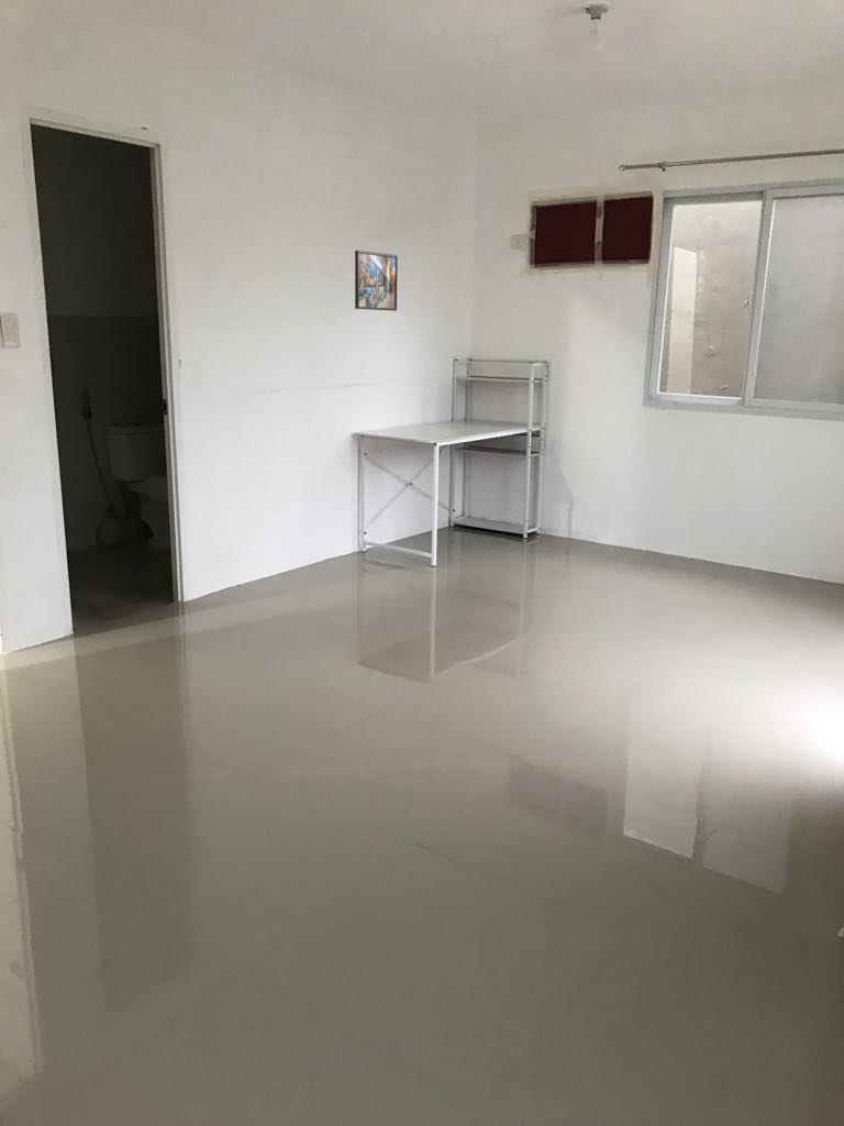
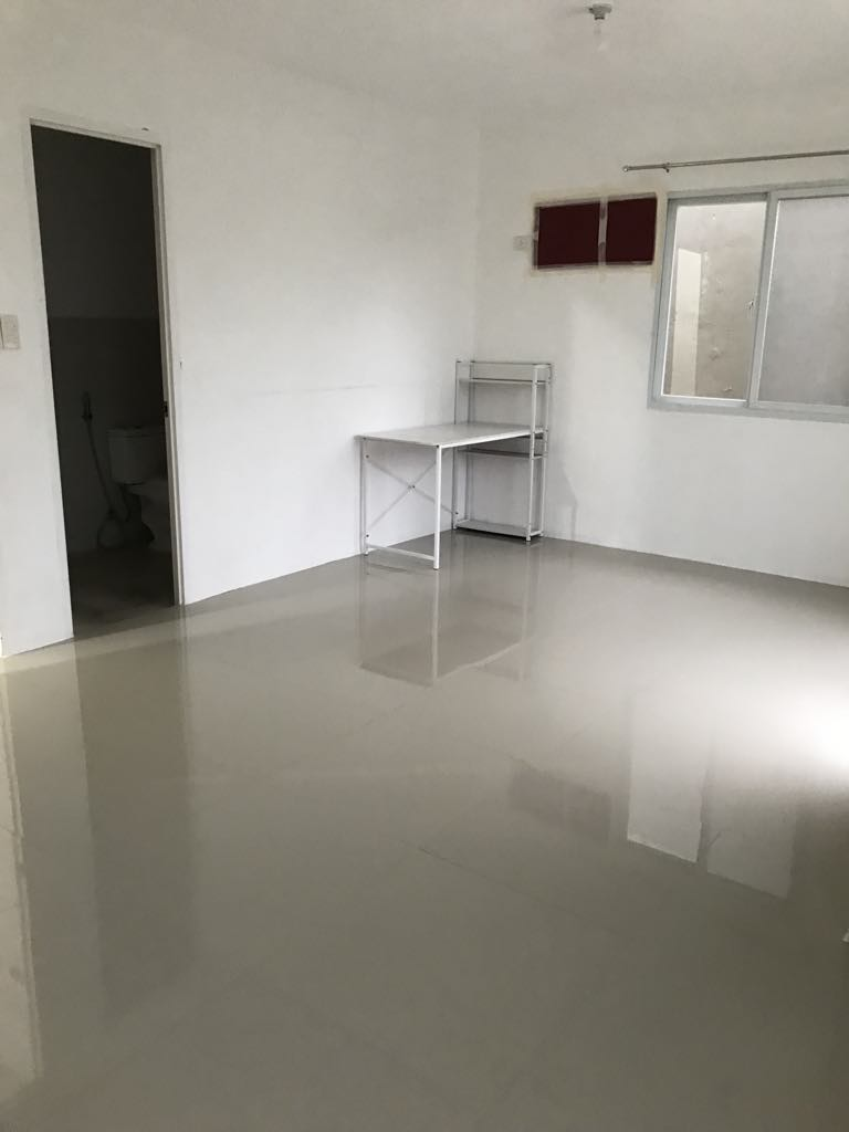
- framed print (376, 282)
